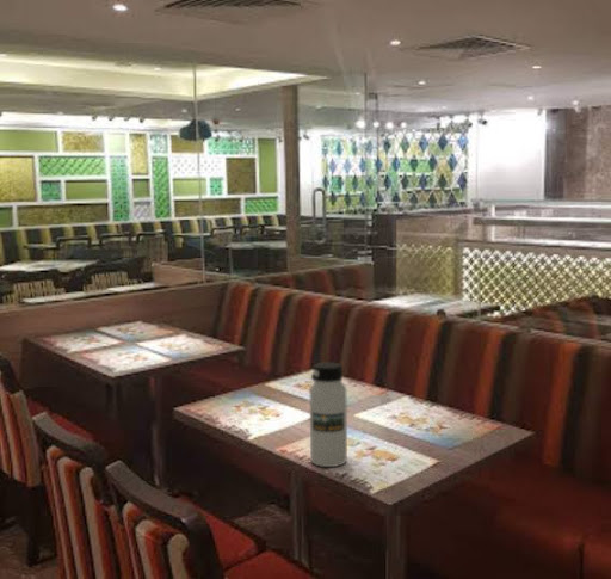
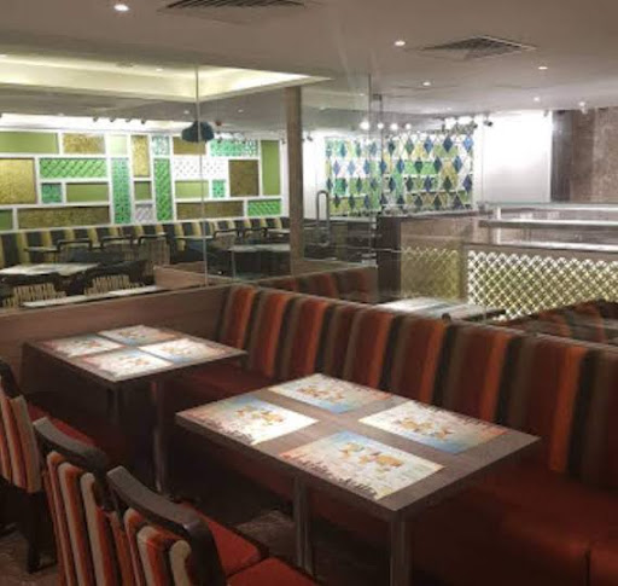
- water bottle (328, 413)
